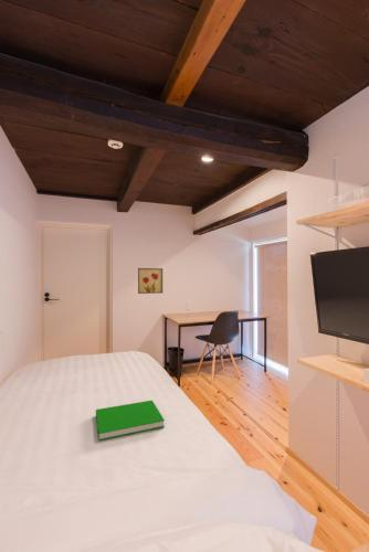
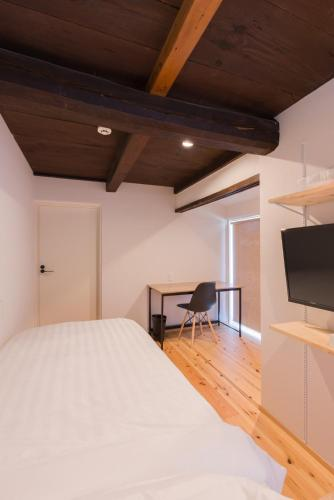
- book (128, 417)
- wall art (150, 280)
